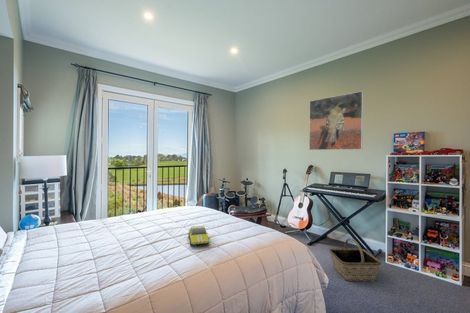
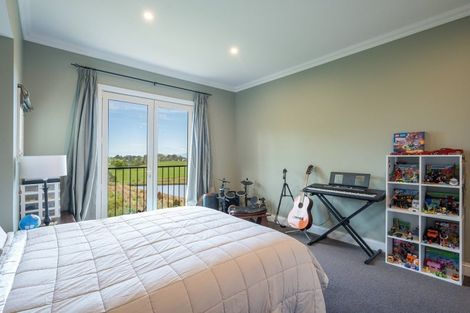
- toy car (198, 234)
- basket (353, 256)
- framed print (333, 123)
